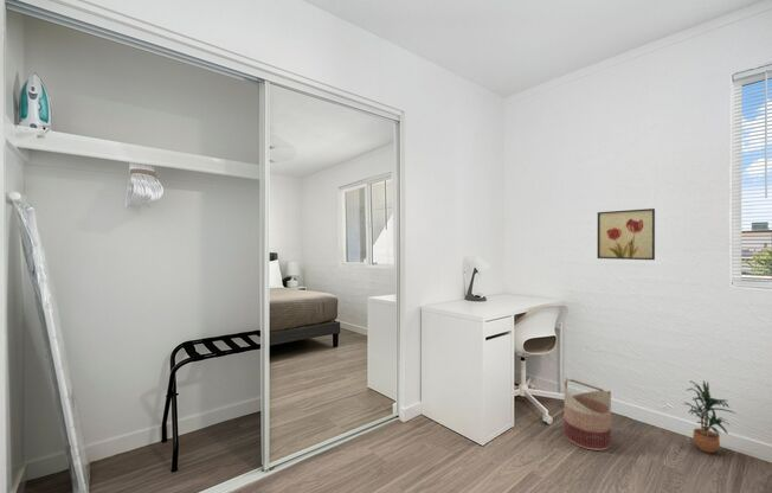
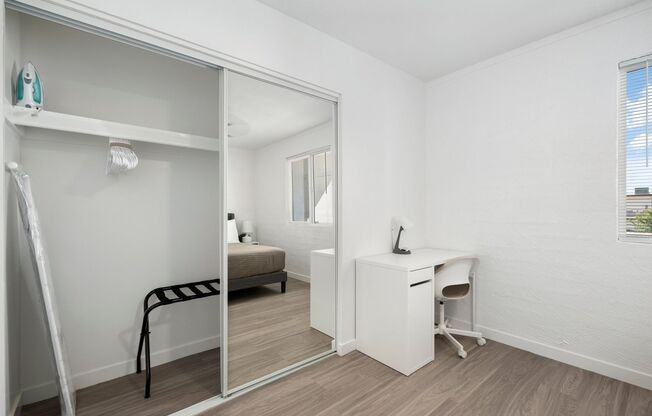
- wall art (624, 235)
- basket (586, 411)
- potted plant (708, 416)
